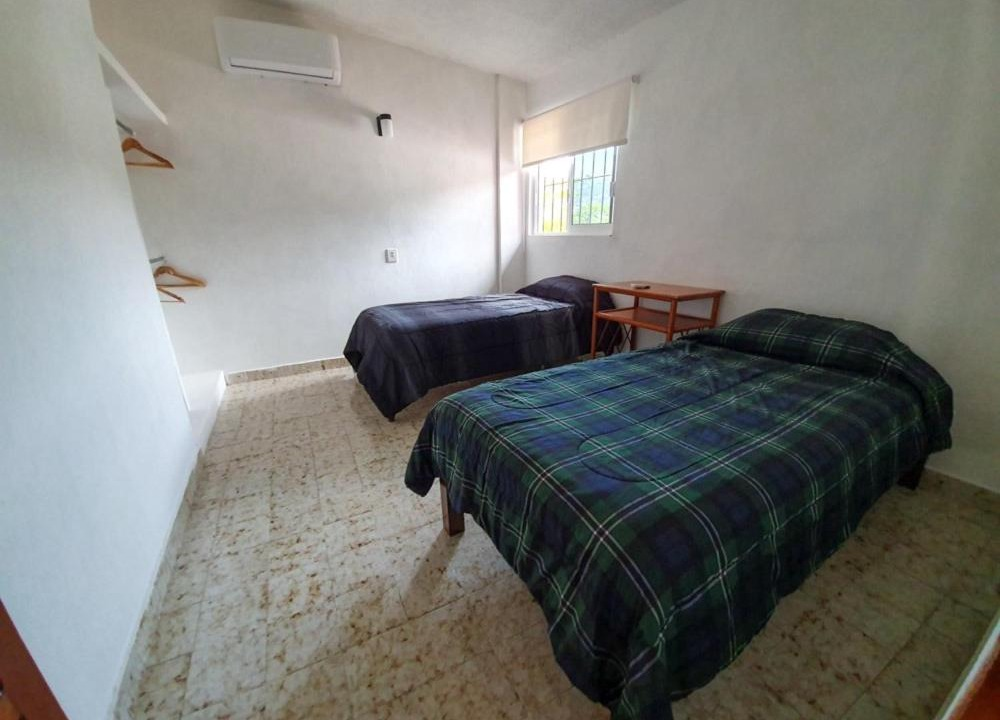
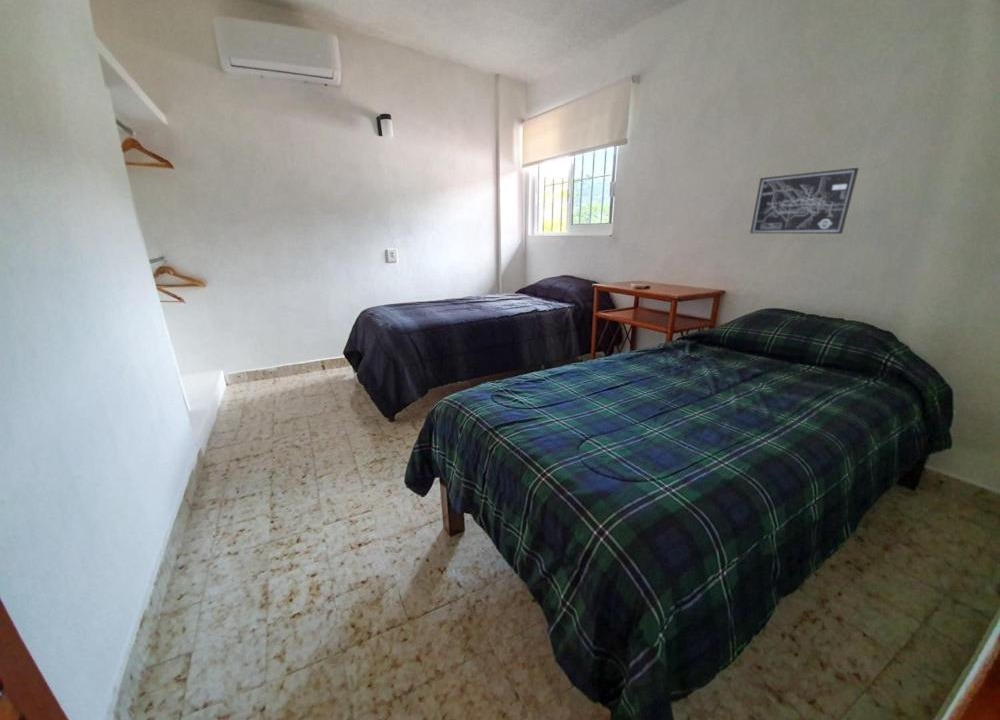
+ wall art (798, 204)
